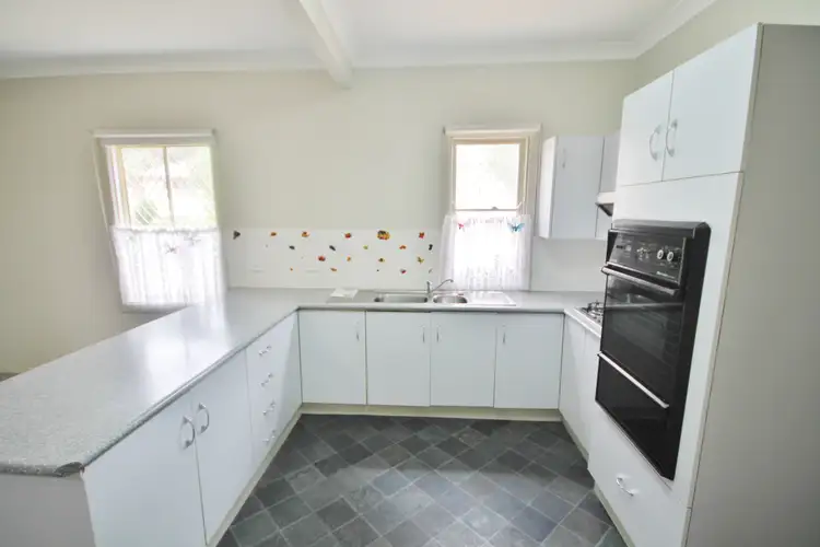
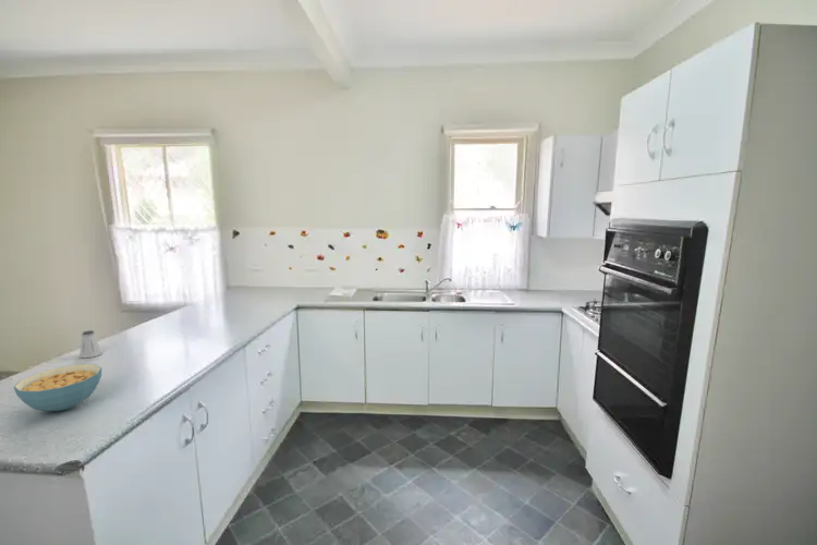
+ saltshaker (89, 342)
+ cereal bowl (62, 391)
